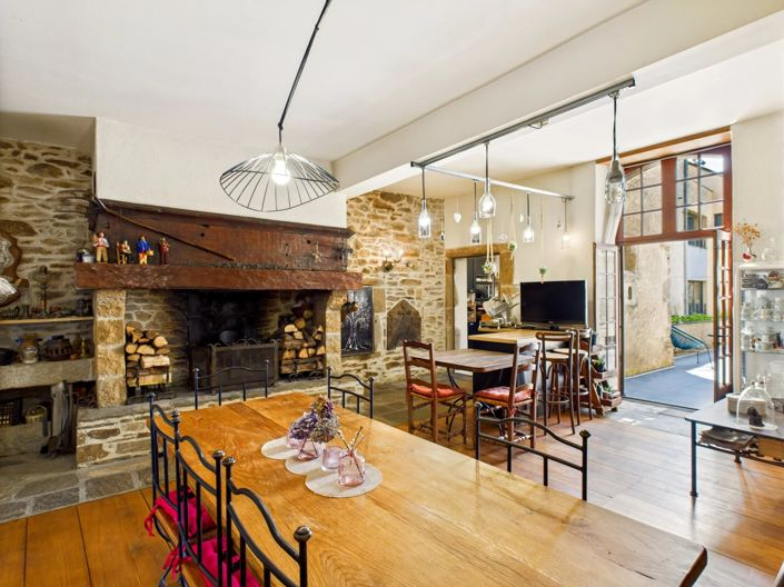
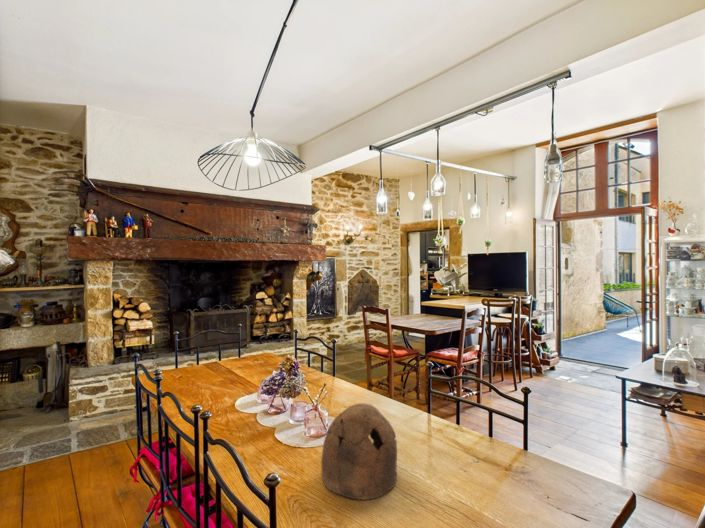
+ wooden bowl (359, 441)
